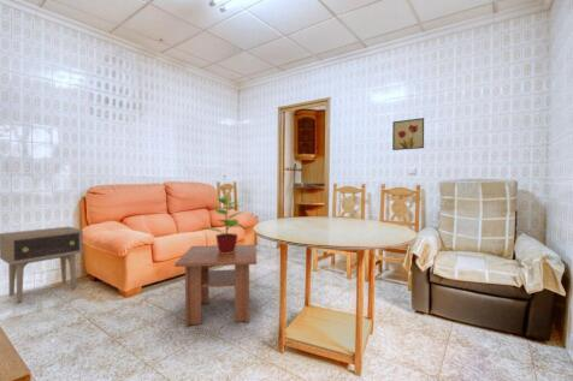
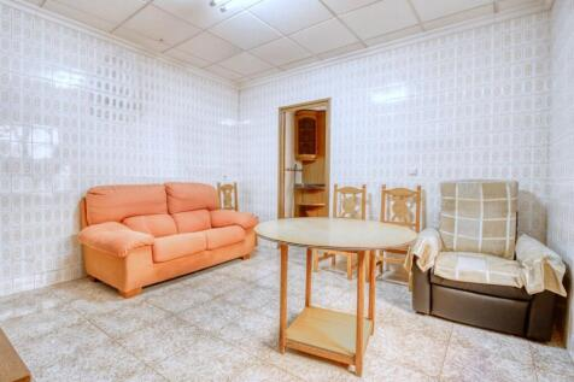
- wall art (407, 135)
- potted plant (226, 222)
- side table (43, 260)
- coffee table (220, 281)
